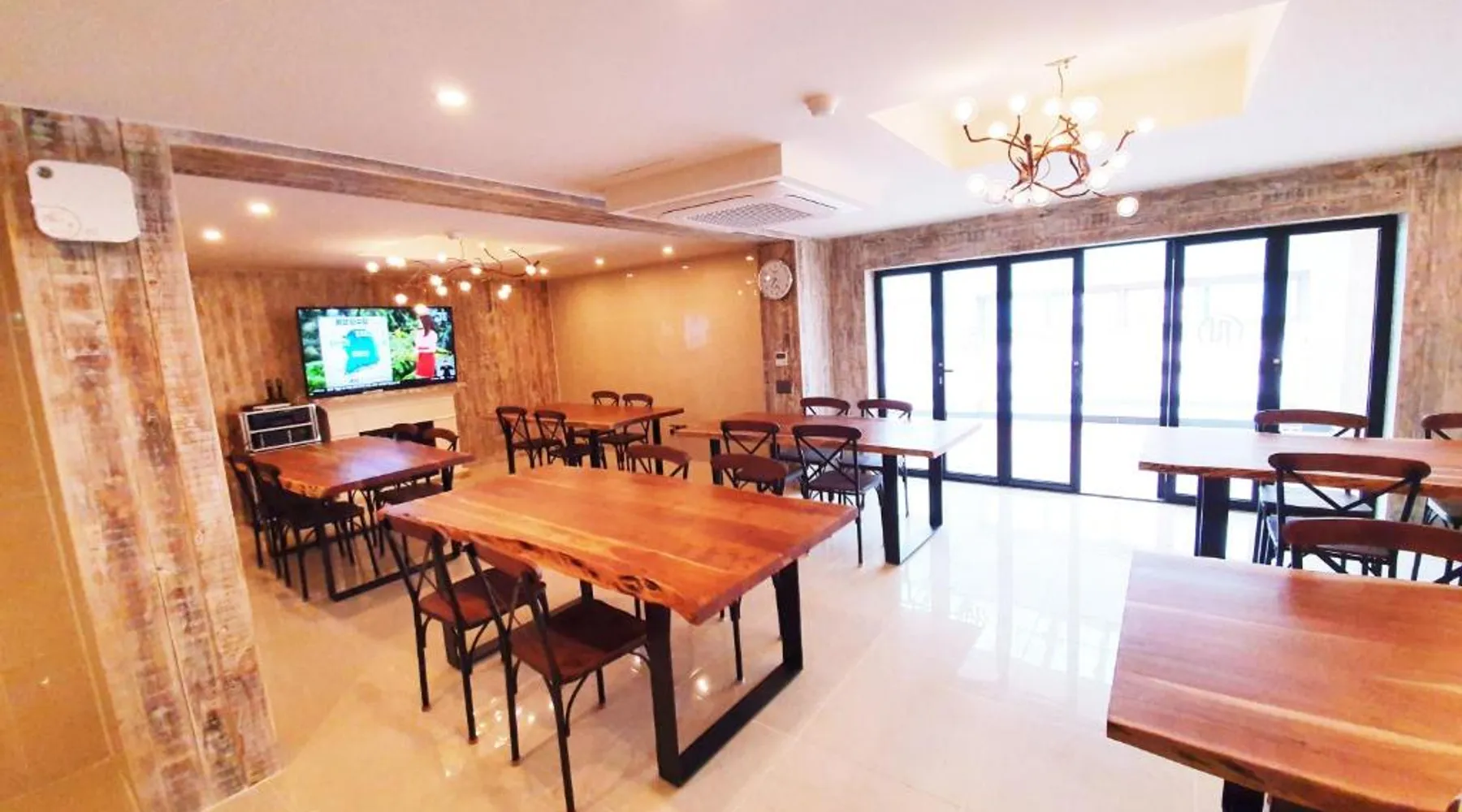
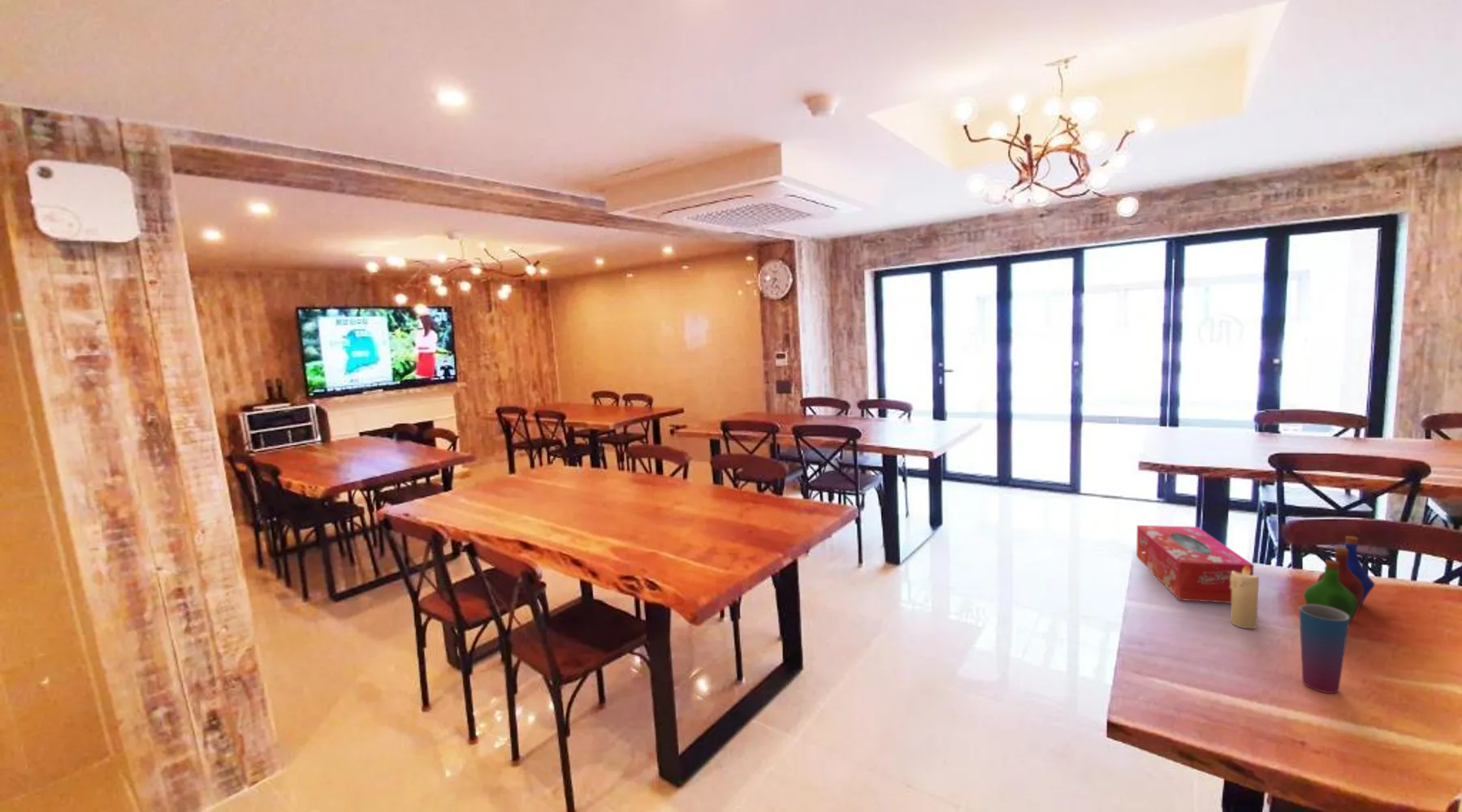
+ cup (1321, 649)
+ tissue box (1188, 560)
+ bottle (1340, 582)
+ candle (1244, 593)
